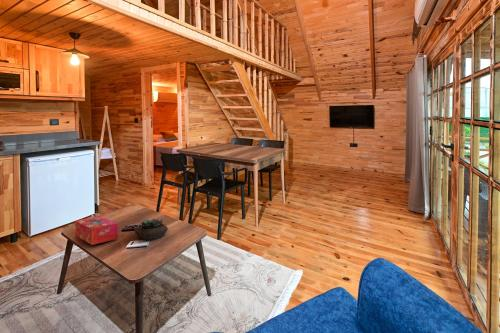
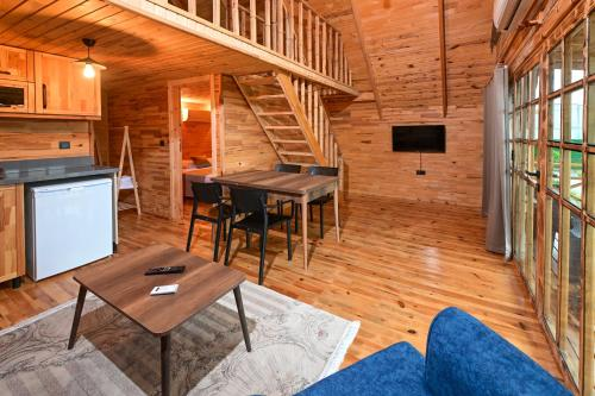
- succulent plant (151, 228)
- tissue box (96, 229)
